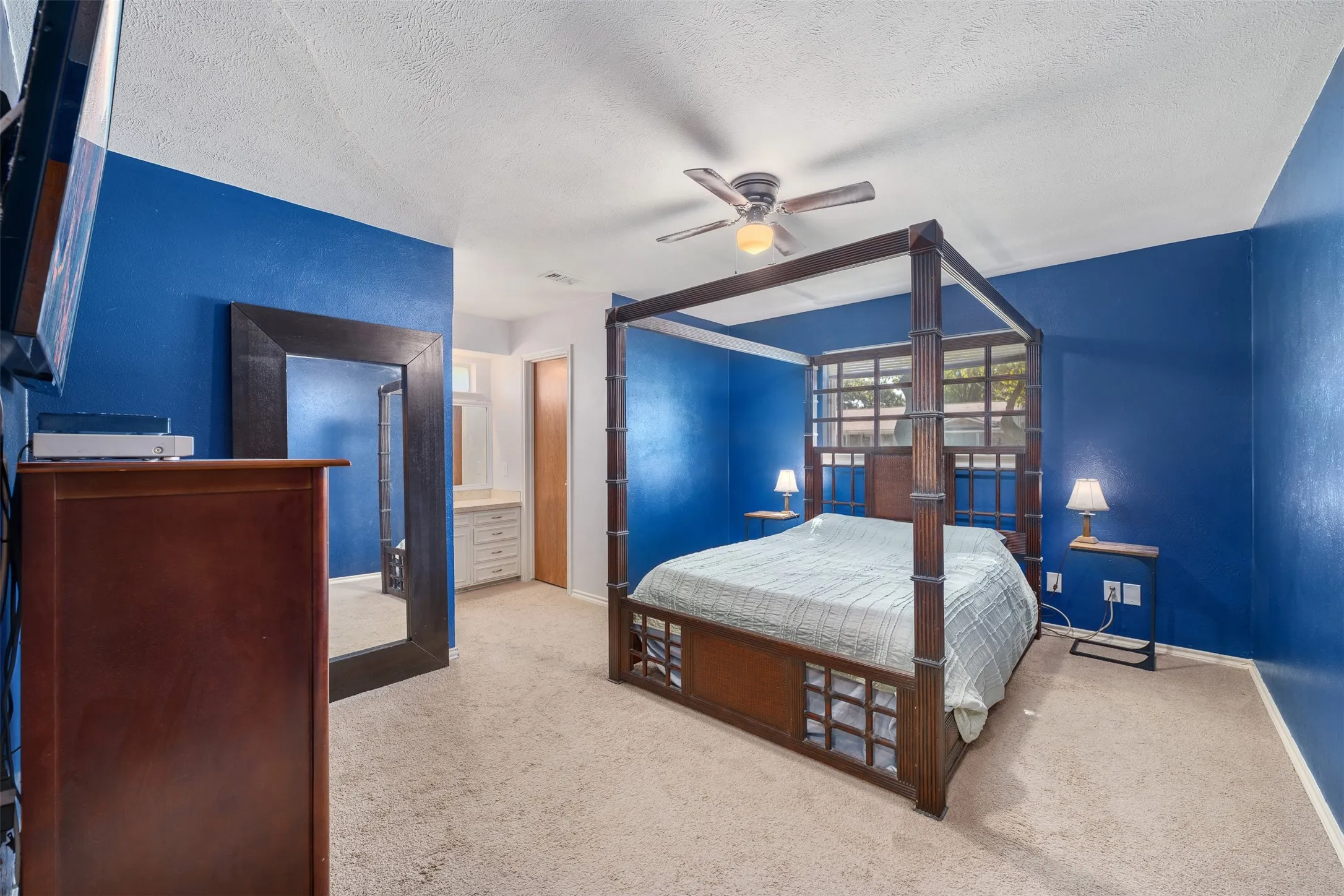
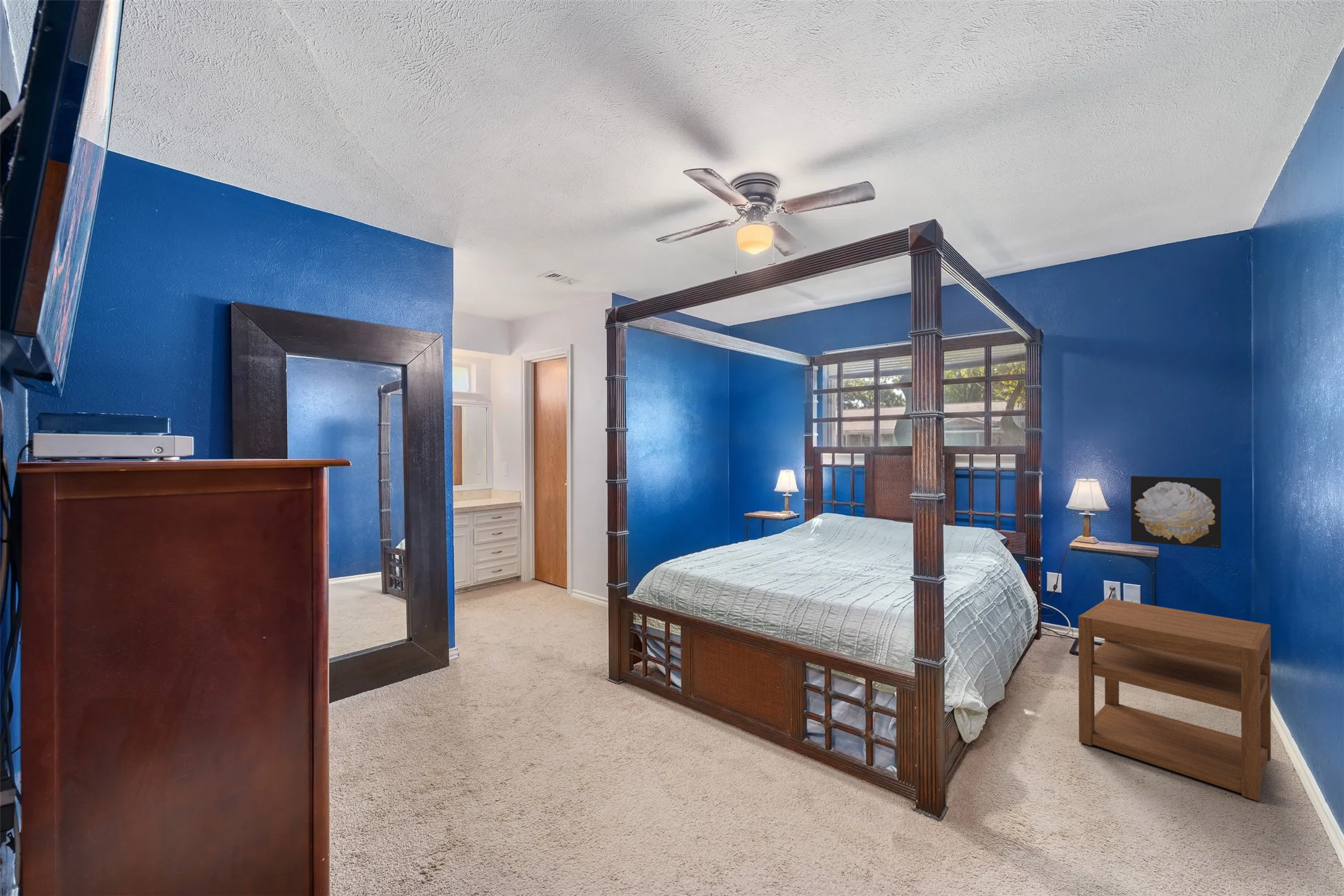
+ wall art (1174, 510)
+ nightstand (1172, 685)
